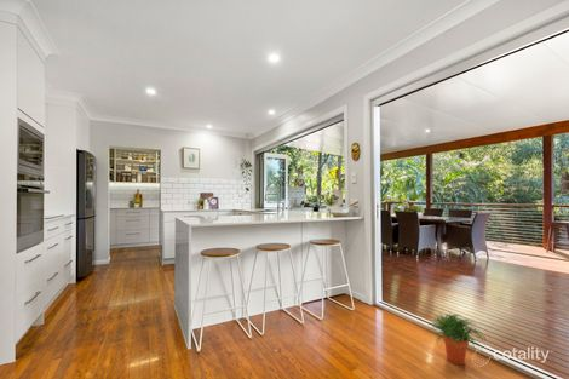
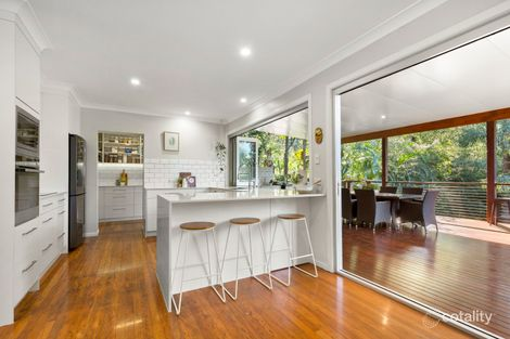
- potted plant (454, 338)
